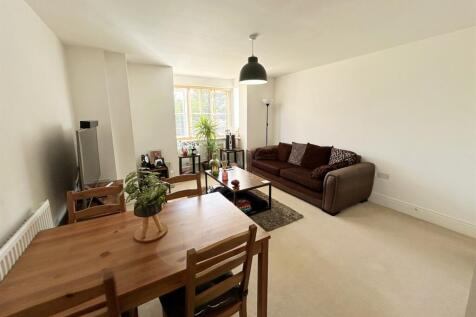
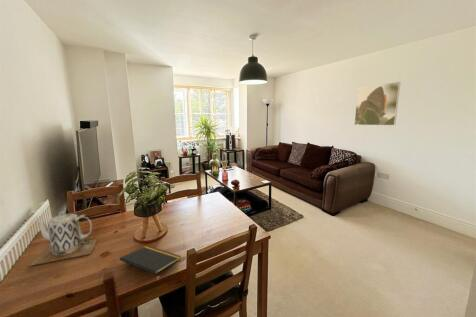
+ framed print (375, 105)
+ notepad (151, 258)
+ teapot (65, 231)
